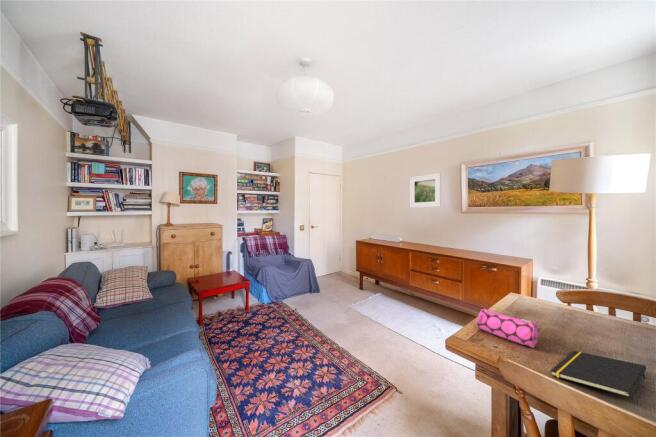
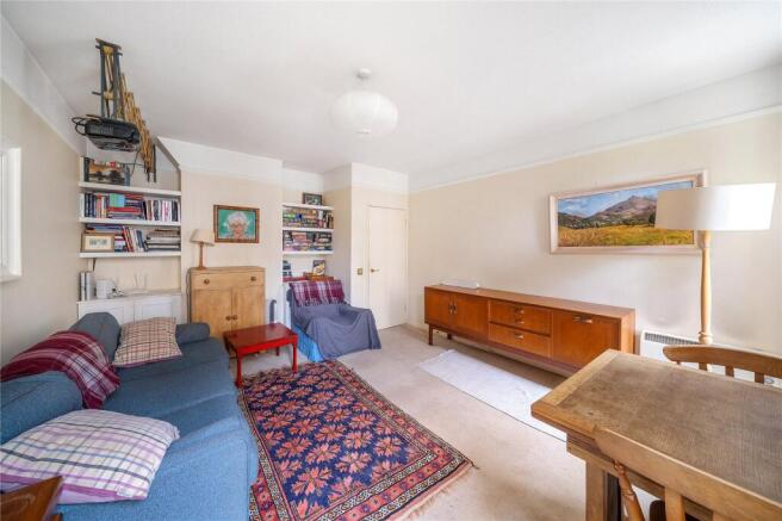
- pencil case (505, 325)
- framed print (424, 191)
- notepad (597, 370)
